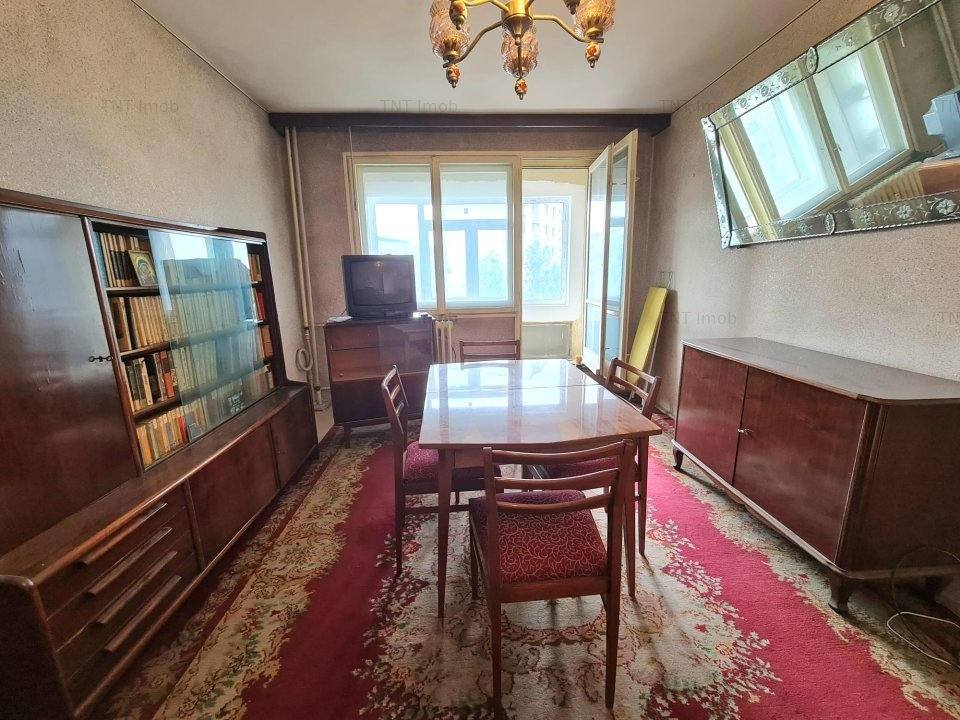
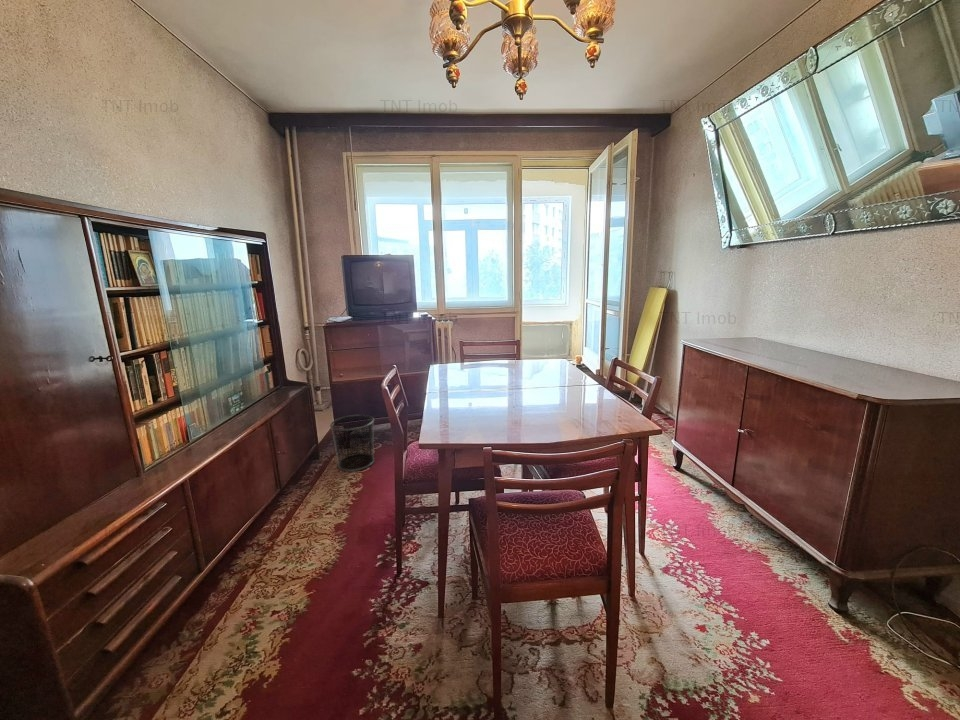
+ waste bin (355, 442)
